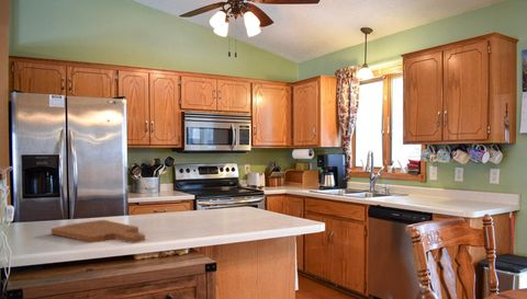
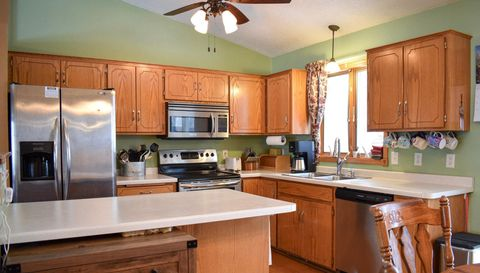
- cutting board (100, 230)
